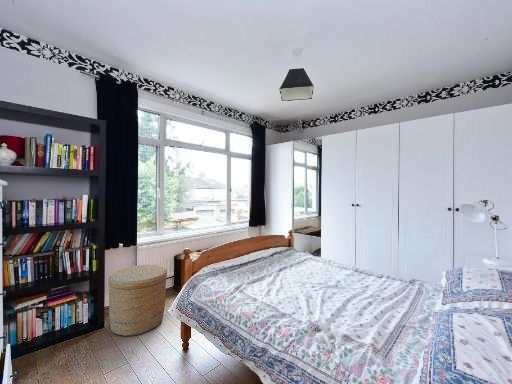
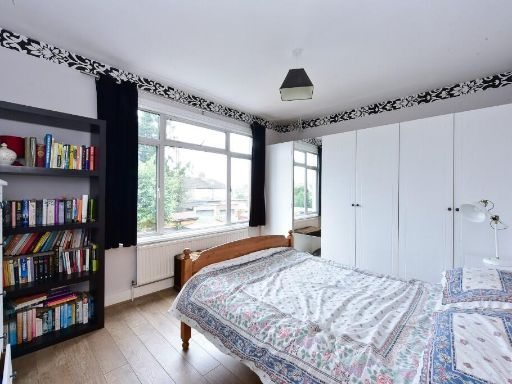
- basket (138, 297)
